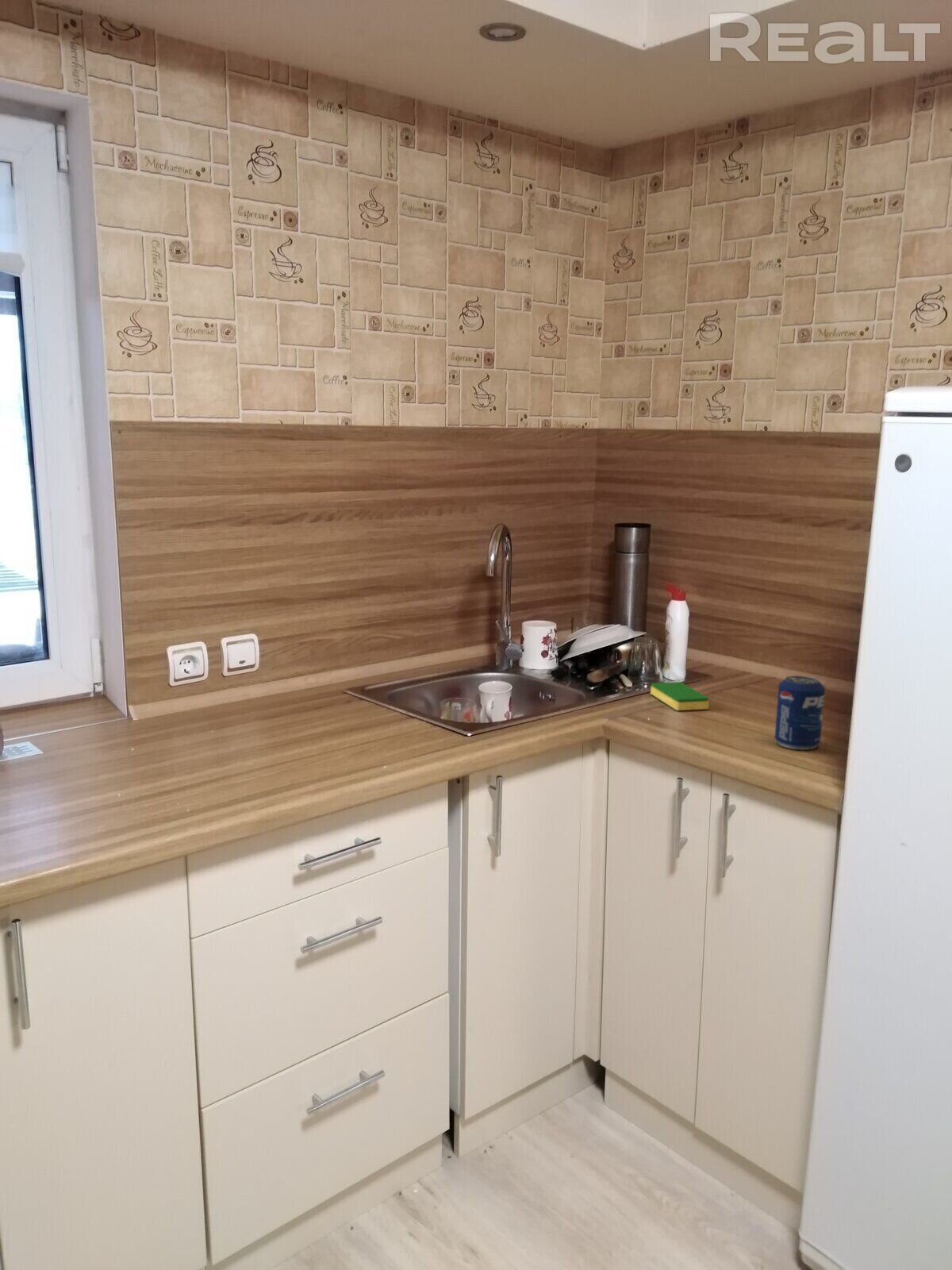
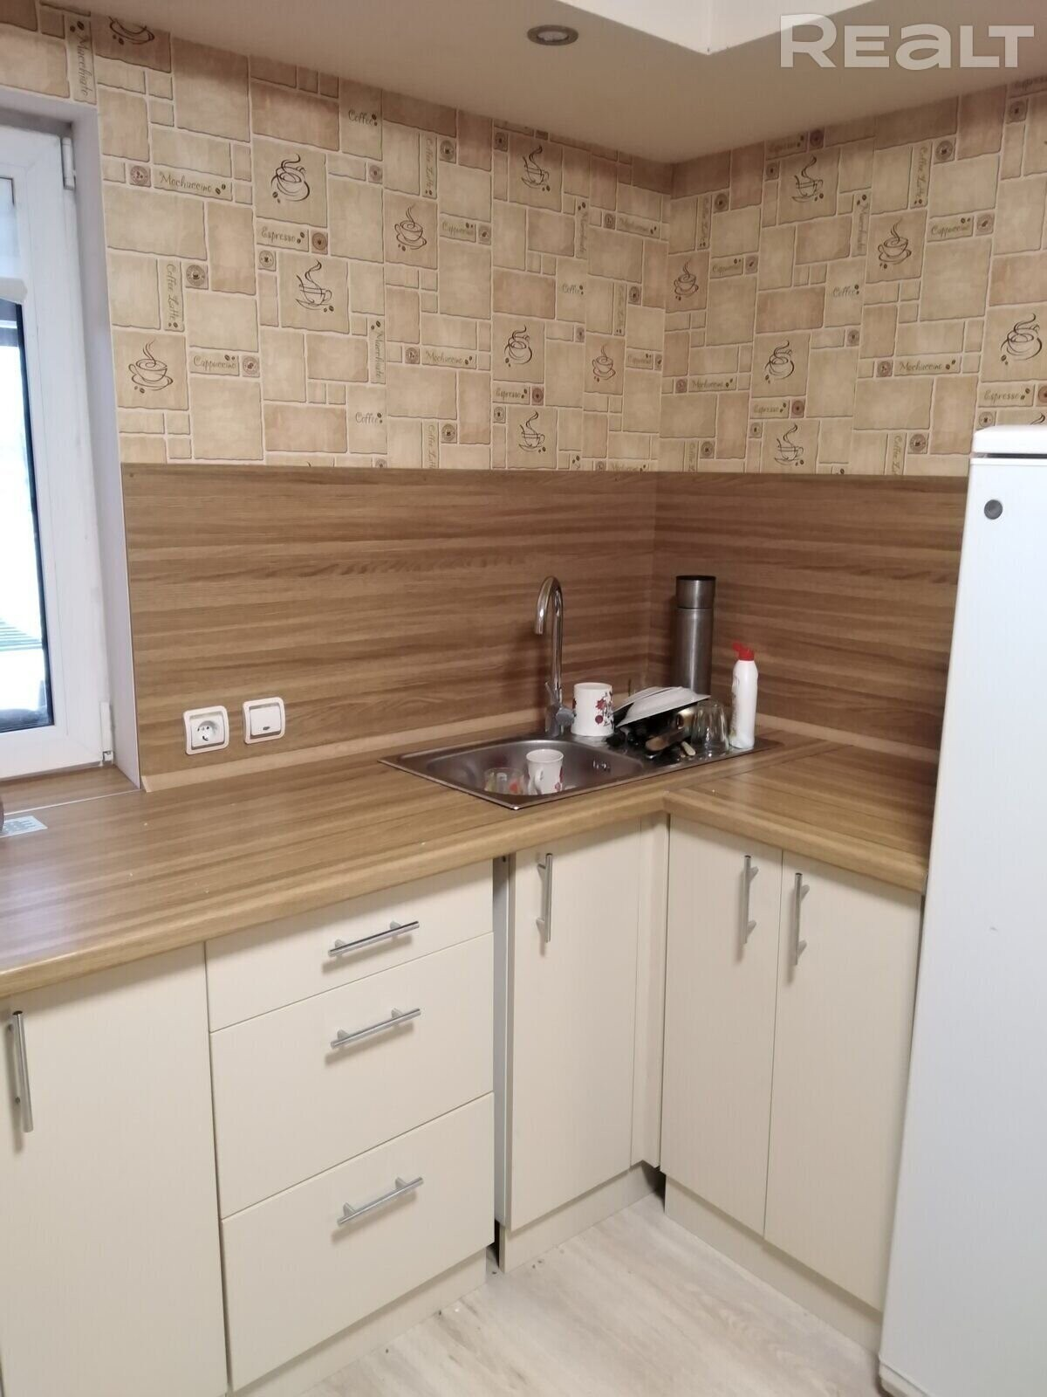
- dish sponge (678, 695)
- beverage can (799, 711)
